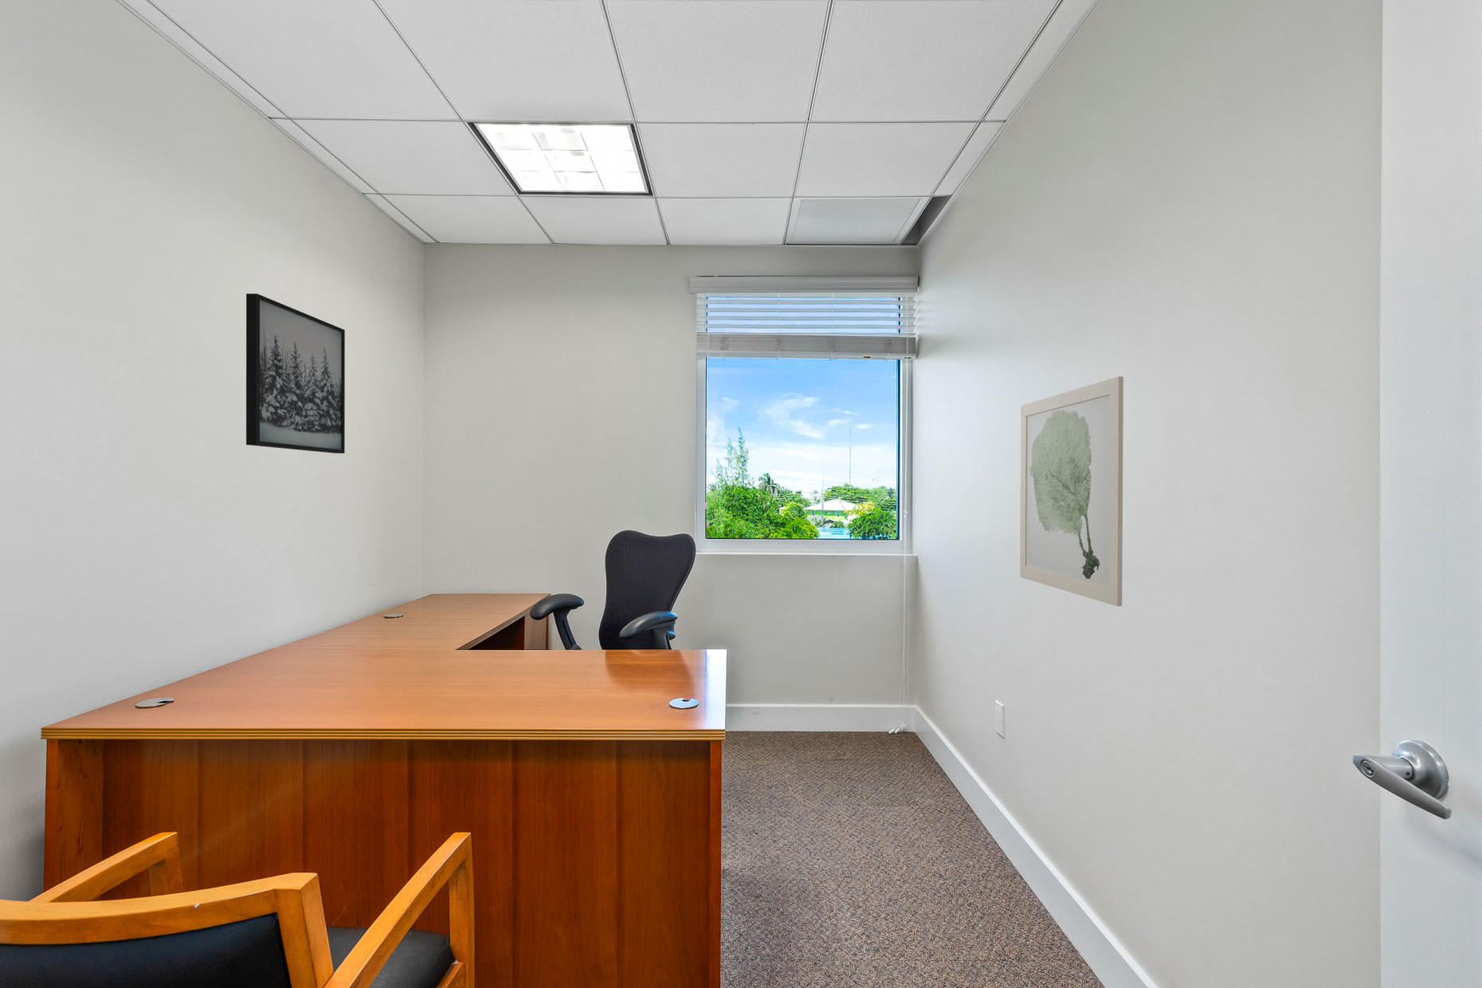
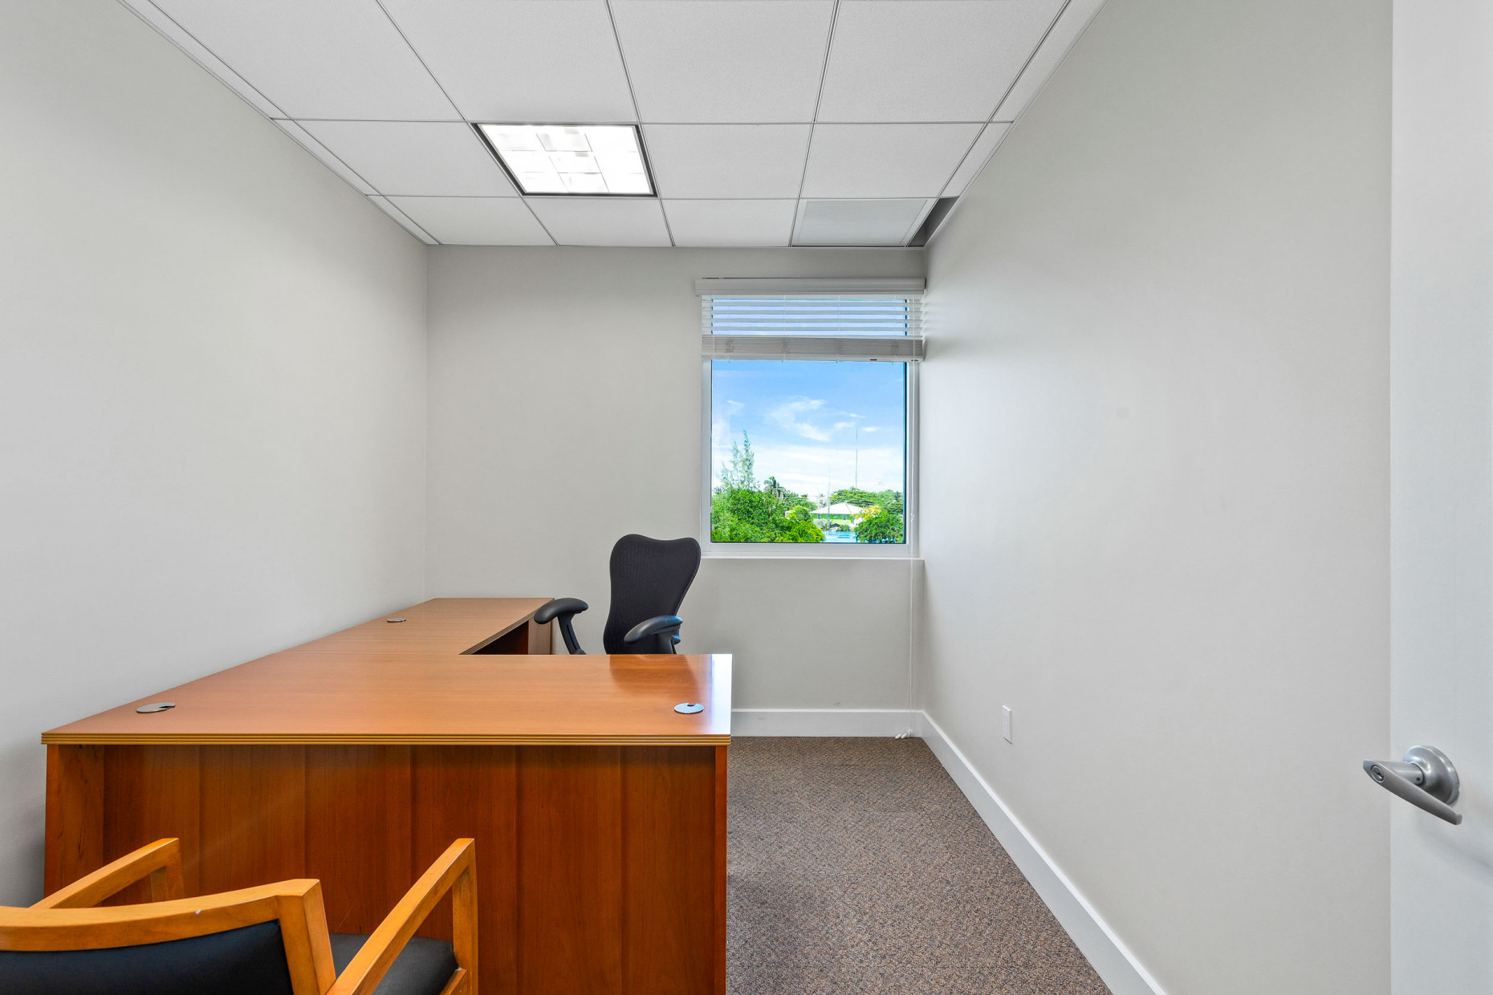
- wall art (300, 380)
- wall art (1064, 491)
